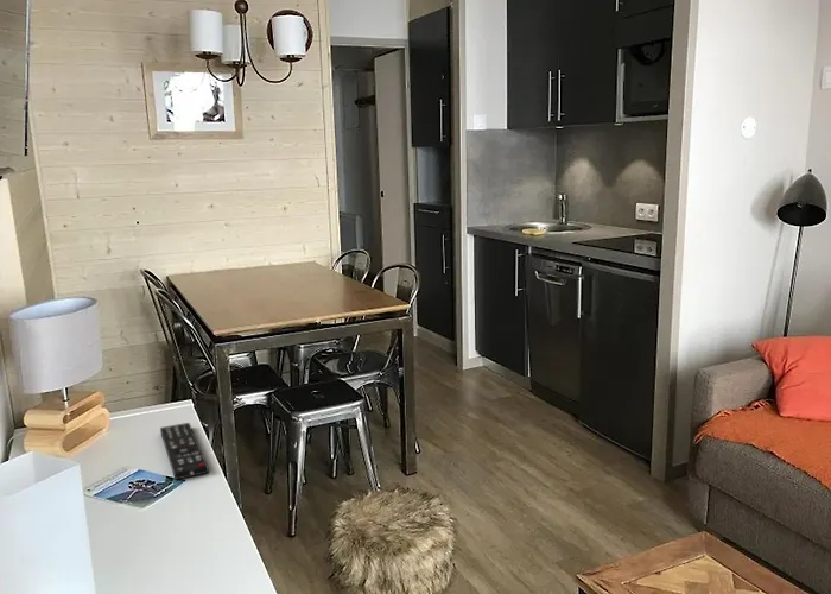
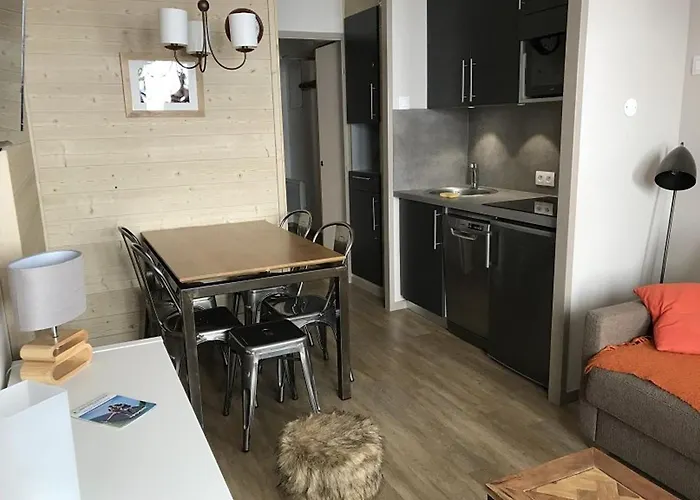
- remote control (183, 448)
